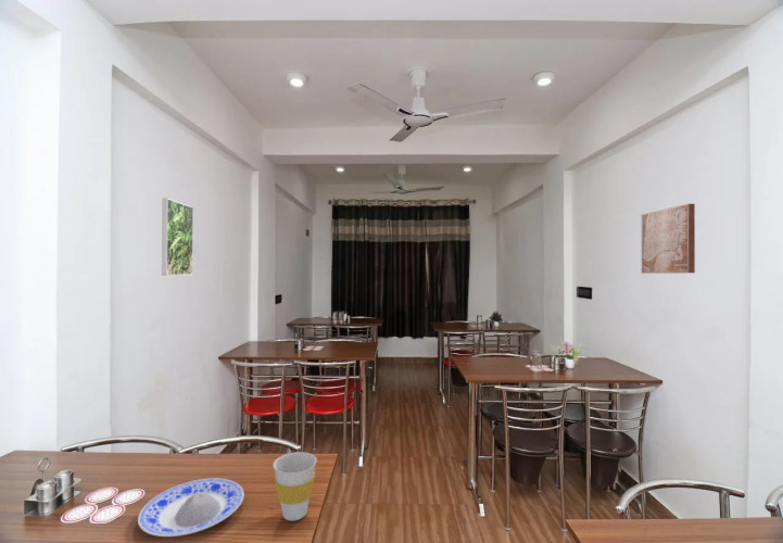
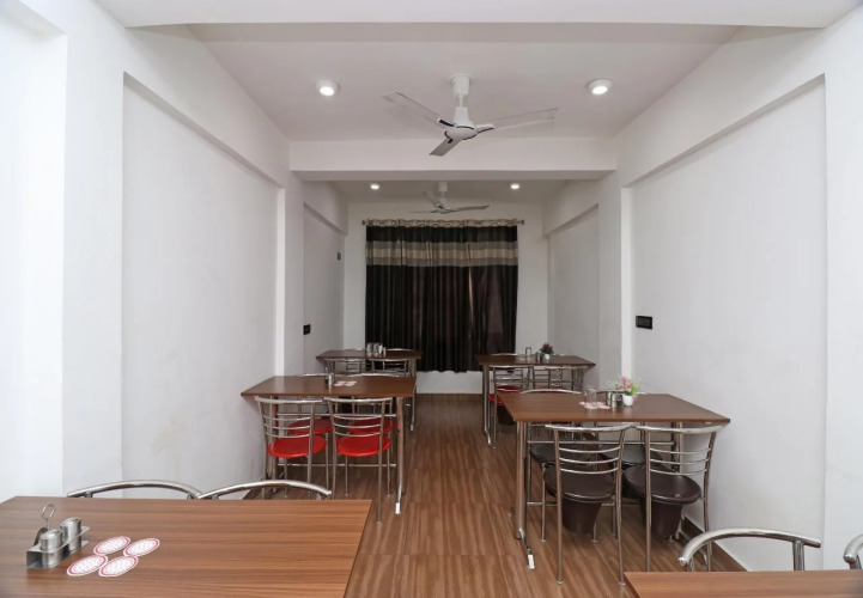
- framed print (178, 239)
- wall art (666, 241)
- cup (294, 488)
- plate (193, 503)
